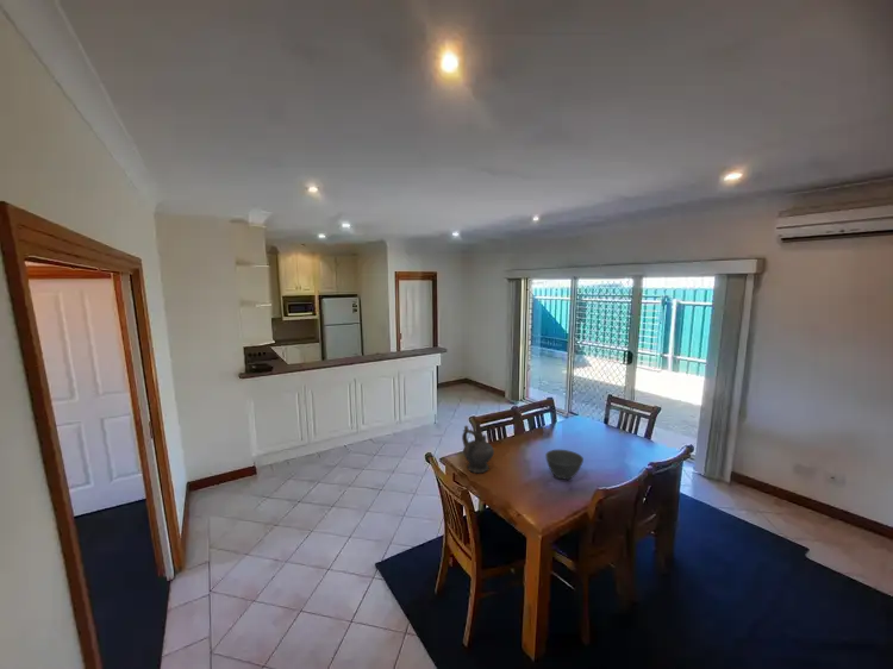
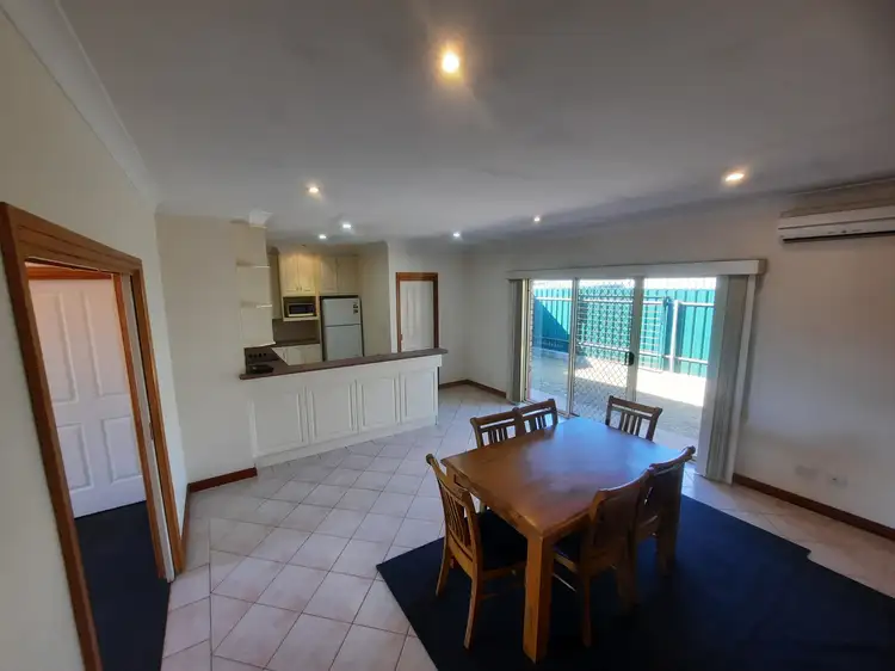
- ceremonial vessel (476, 444)
- bowl (563, 465)
